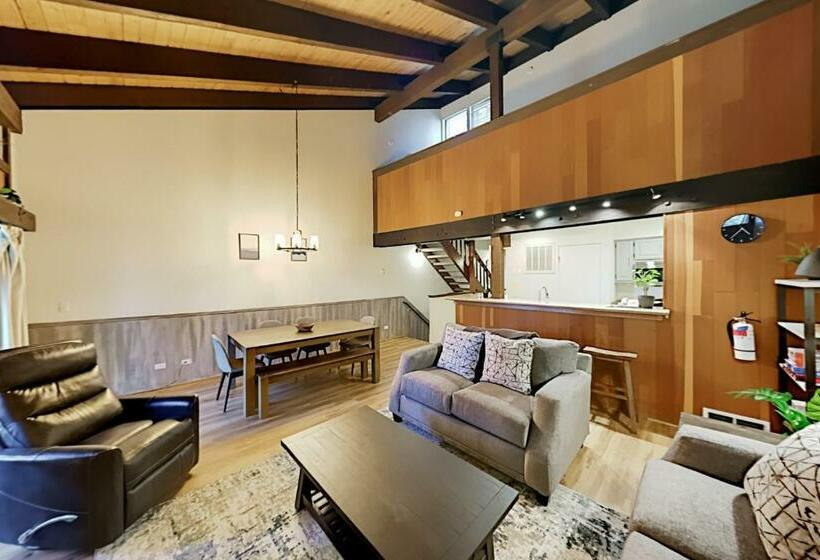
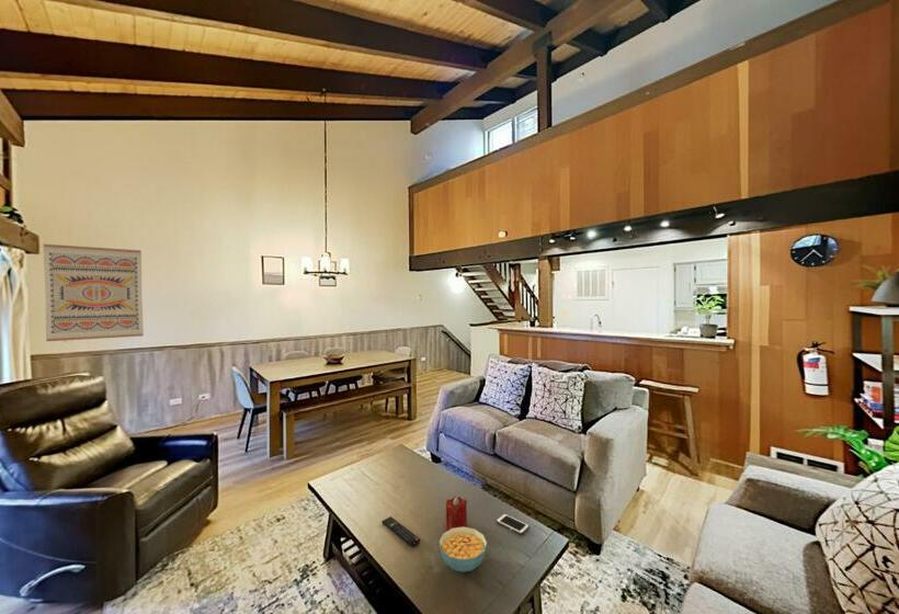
+ wall art (96, 293)
+ cereal bowl (463, 554)
+ cell phone (512, 523)
+ candle (456, 512)
+ remote control (400, 531)
